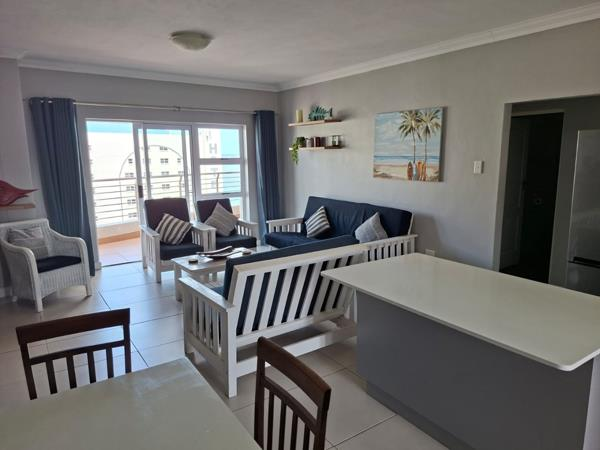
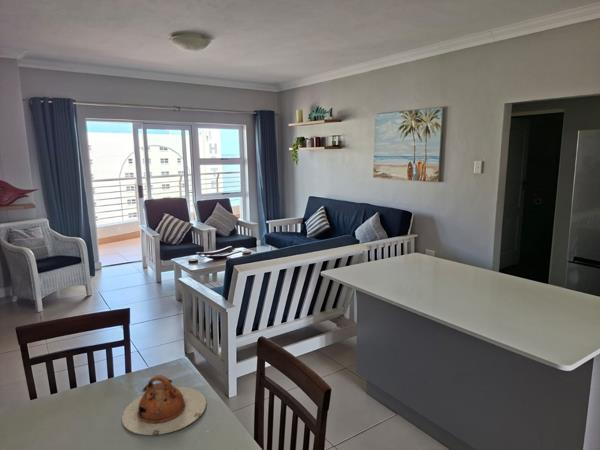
+ teapot (164, 392)
